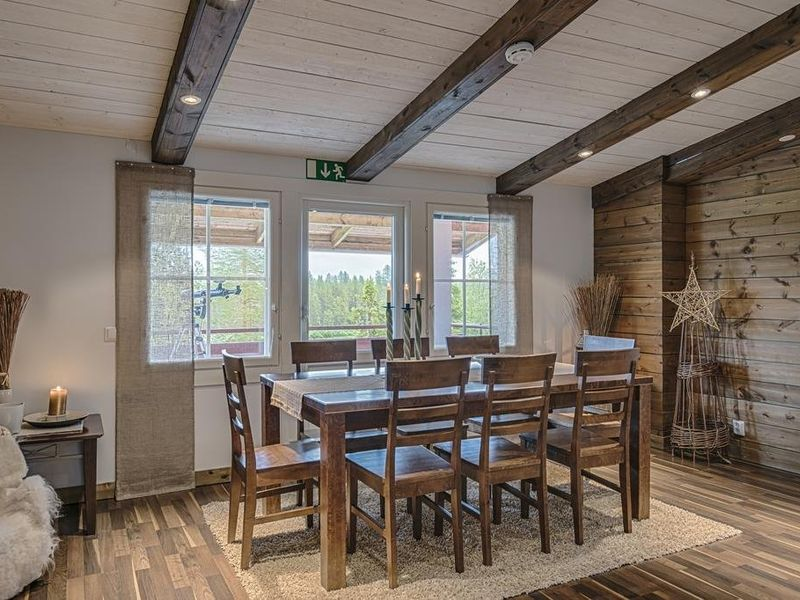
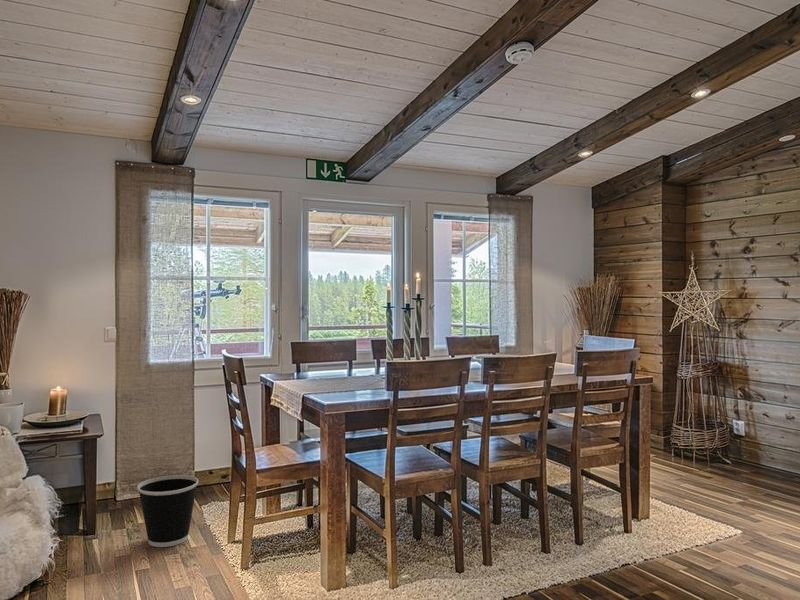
+ wastebasket (168, 511)
